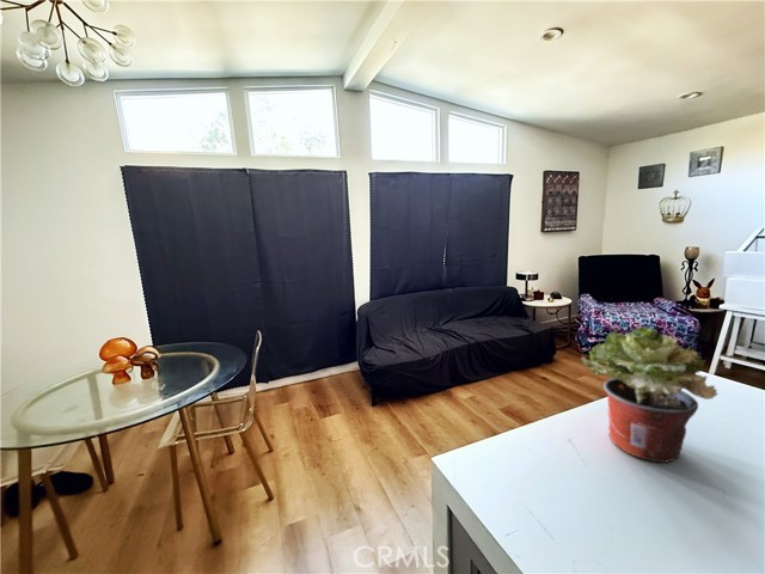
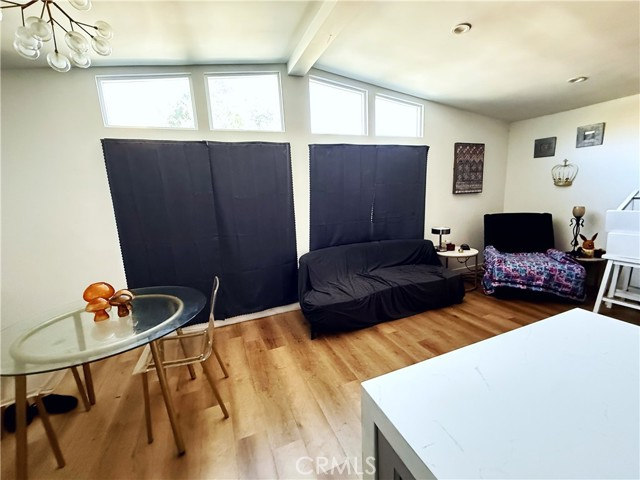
- potted plant (639, 387)
